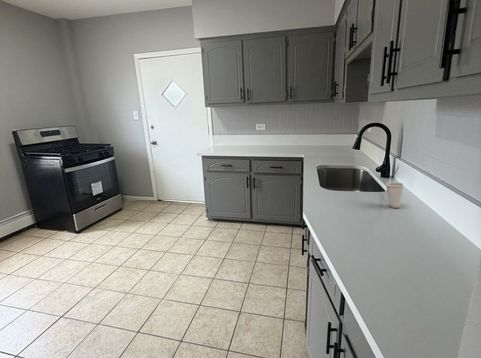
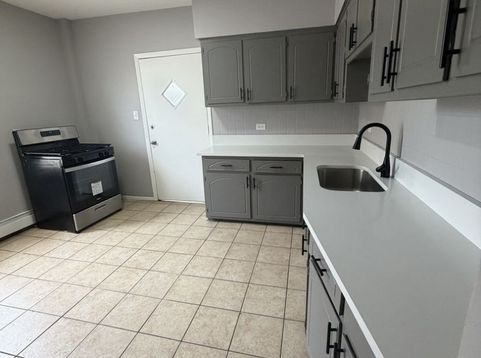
- cup (393, 194)
